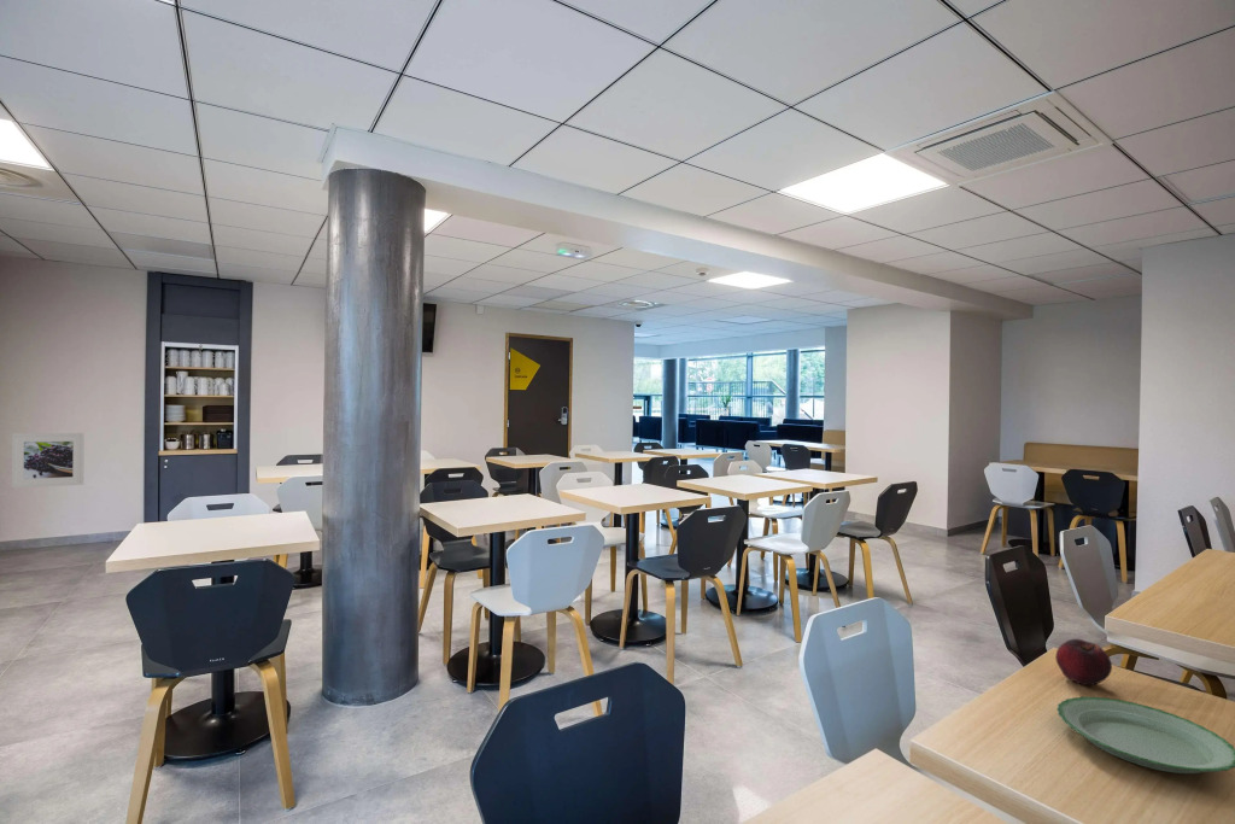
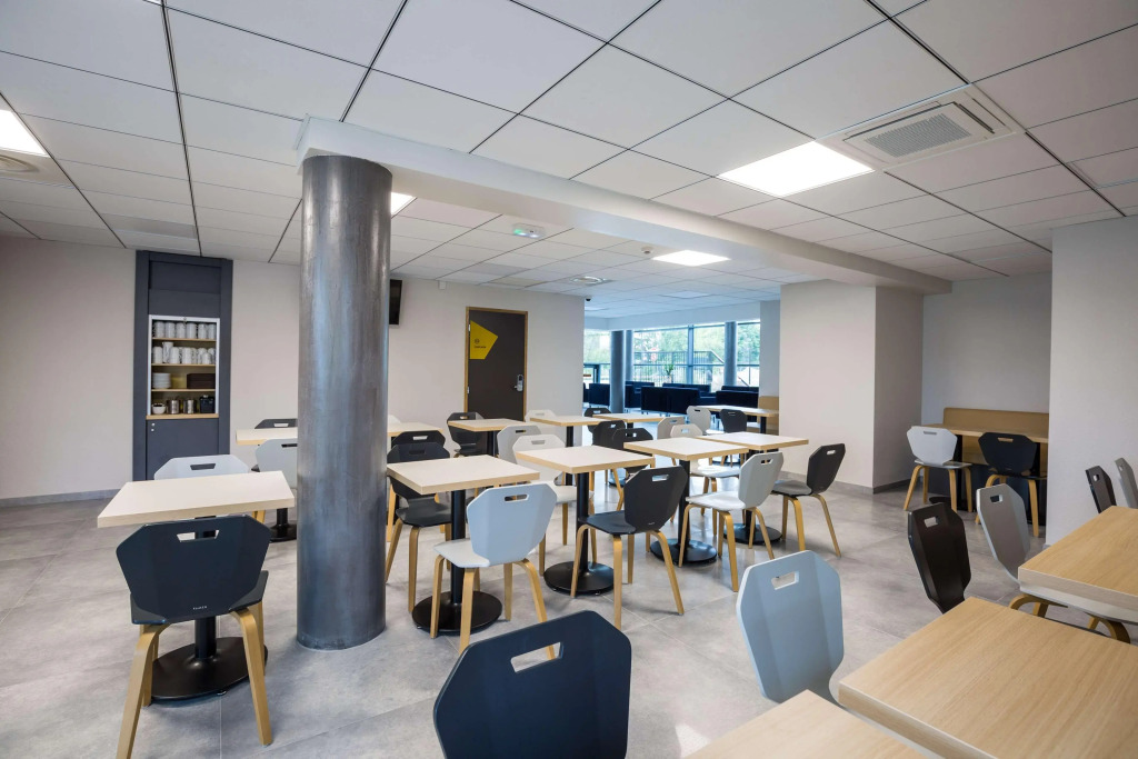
- fruit (1082, 661)
- plate (1141, 737)
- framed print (48, 460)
